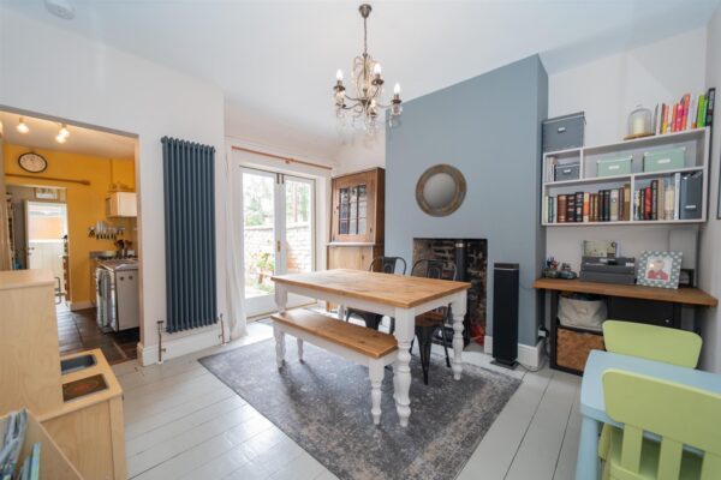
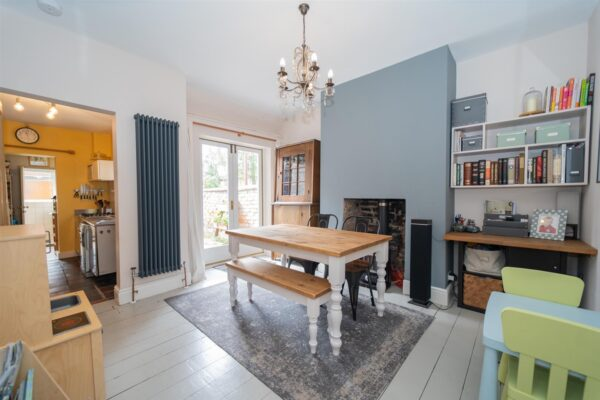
- home mirror (439, 191)
